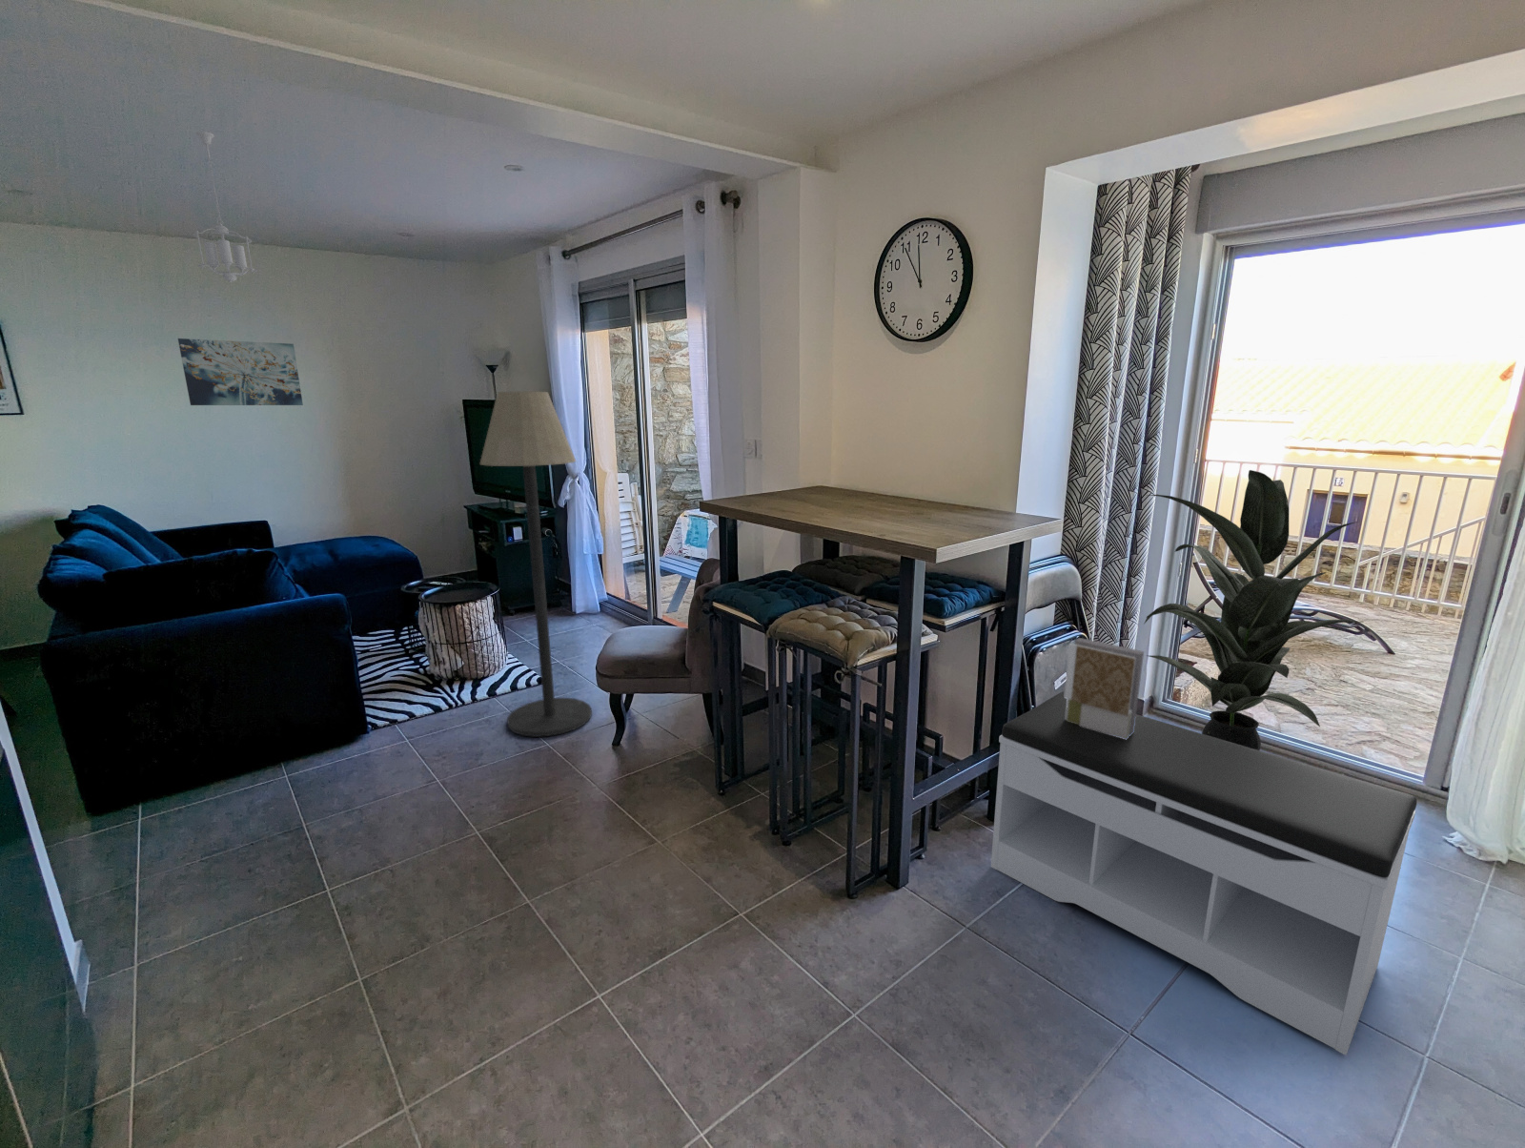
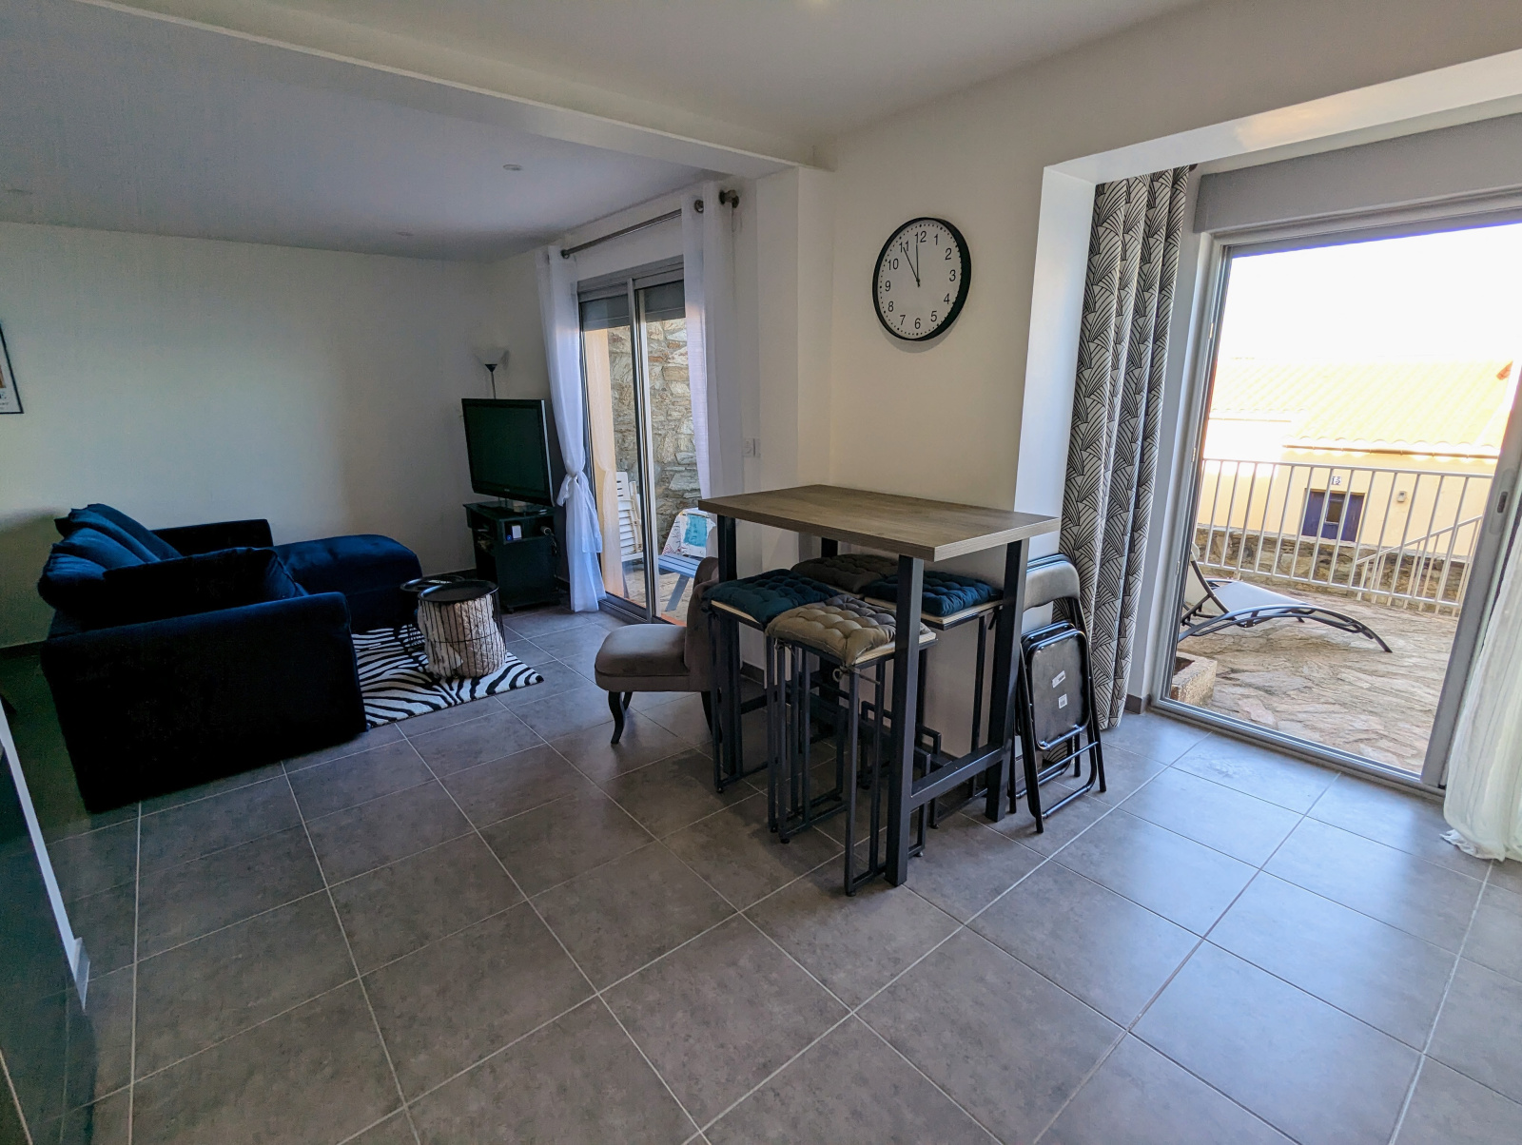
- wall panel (1101, 686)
- bench (1175, 836)
- indoor plant (1233, 631)
- floor lamp (536, 563)
- pendant light (217, 210)
- wall art (244, 373)
